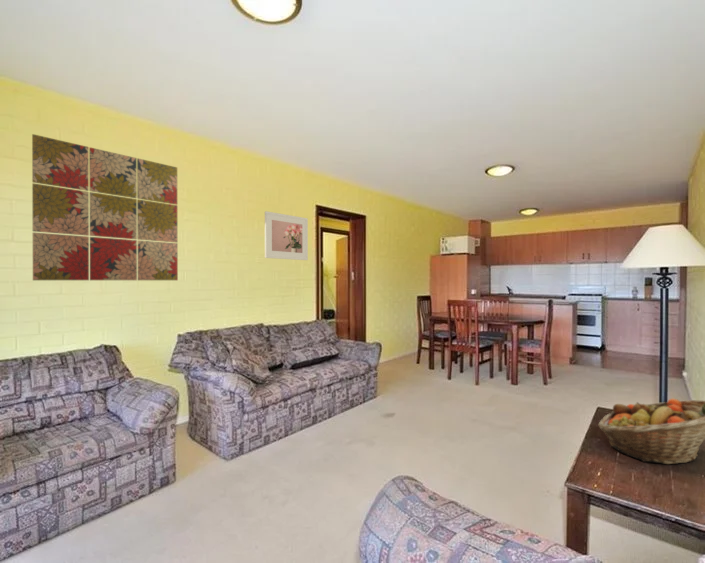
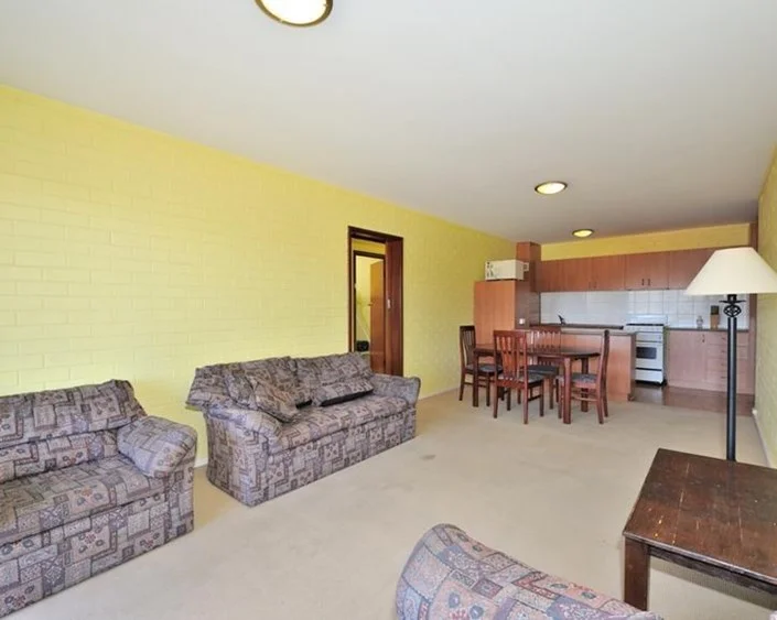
- fruit basket (657, 424)
- wall art (114, 216)
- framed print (287, 237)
